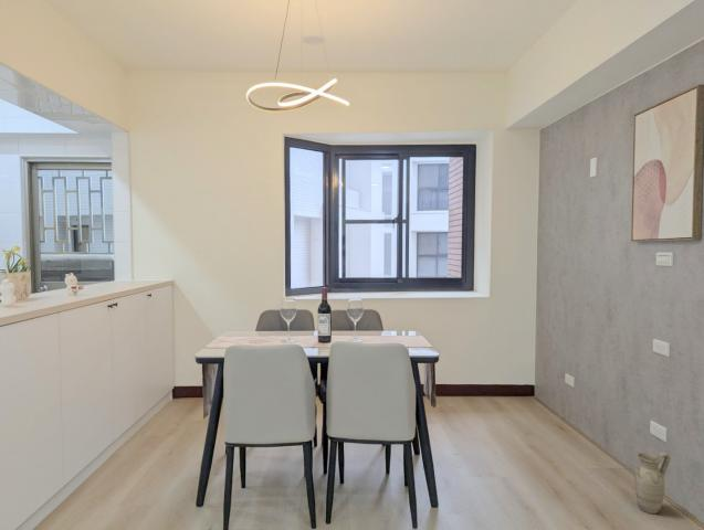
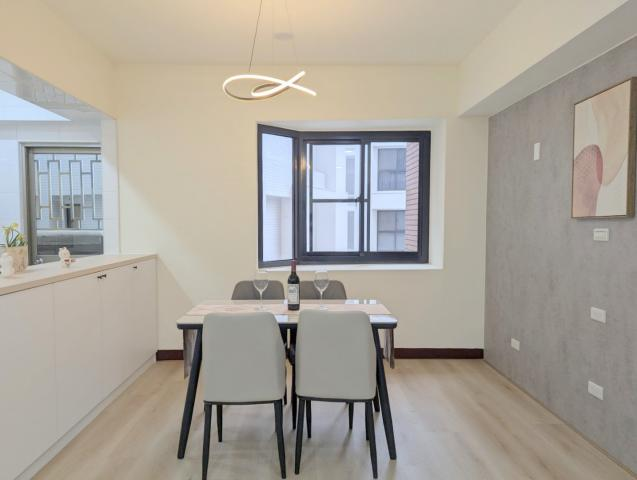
- ceramic jug (652, 480)
